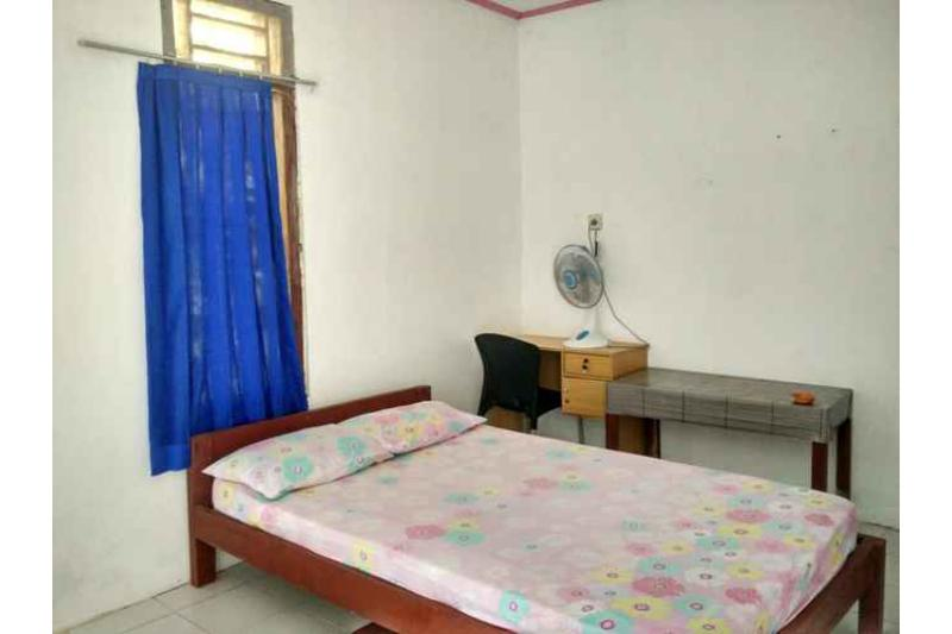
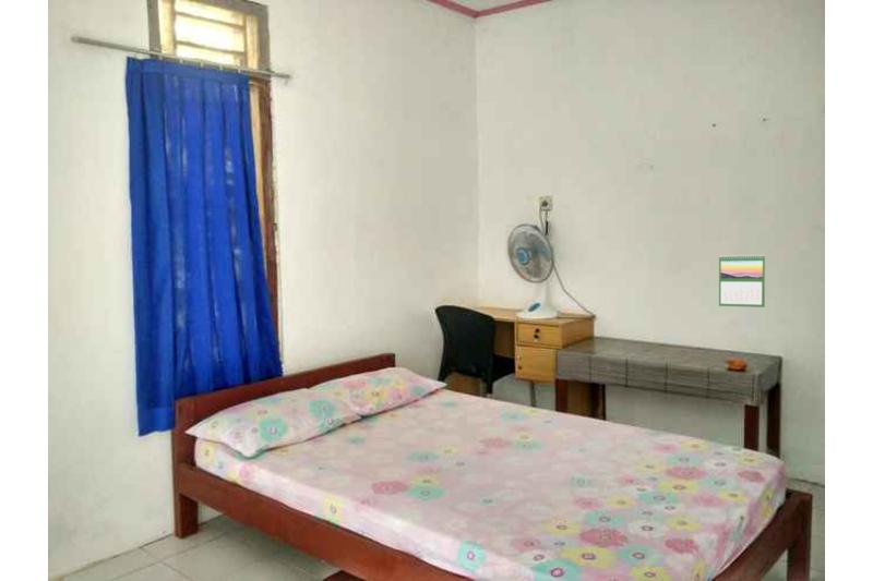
+ calendar (741, 280)
